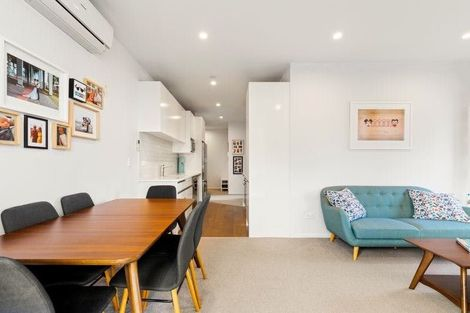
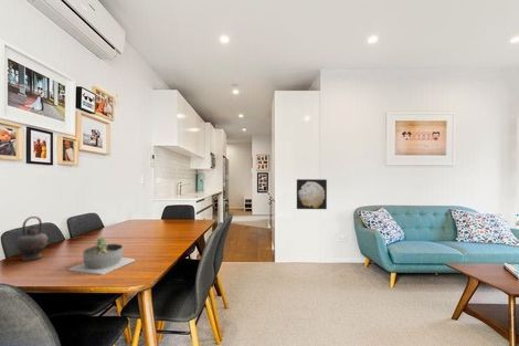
+ wall art (311, 193)
+ succulent planter (103, 250)
+ teapot (35, 237)
